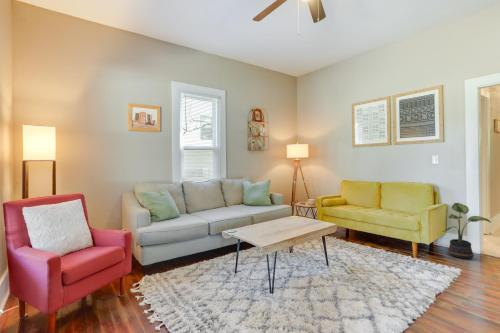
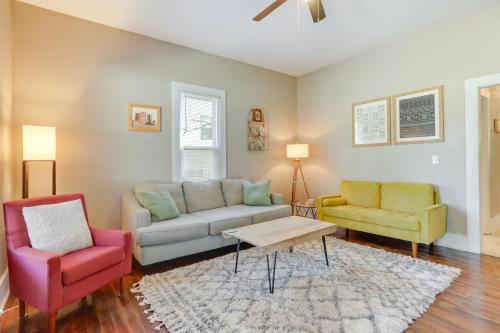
- potted plant (463, 229)
